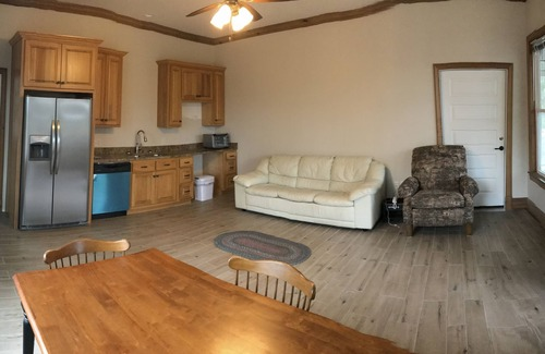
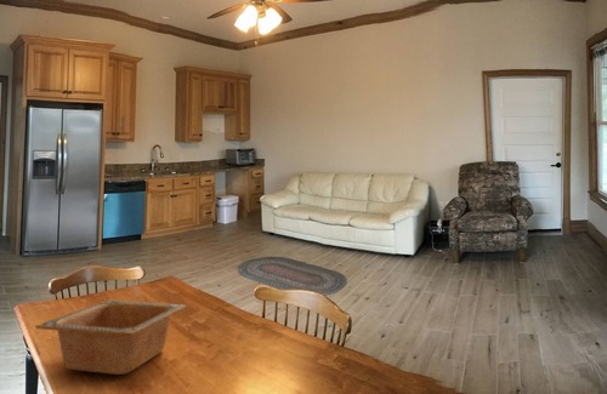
+ serving bowl (117, 336)
